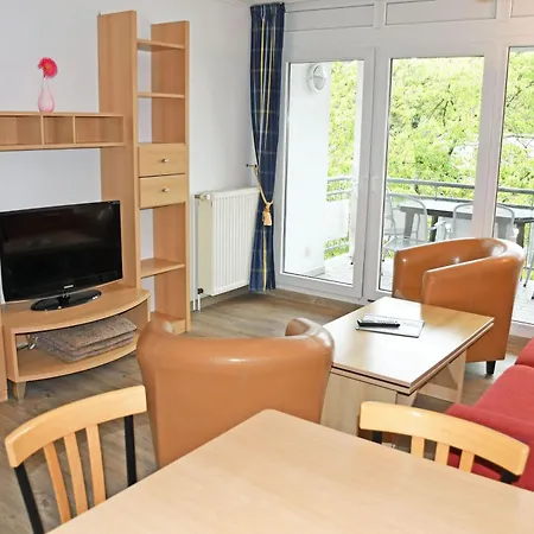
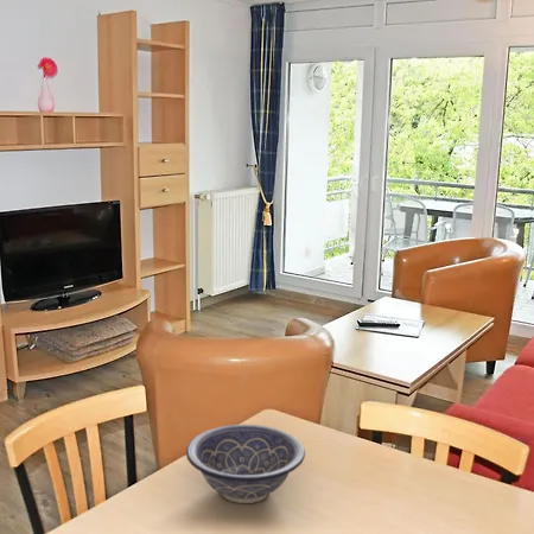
+ decorative bowl (244, 469)
